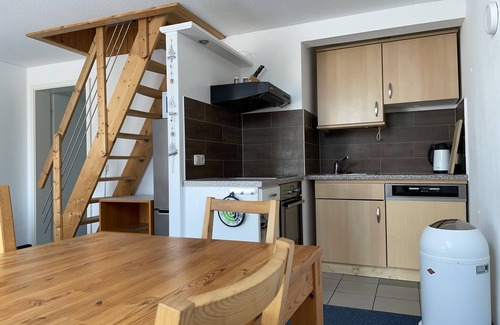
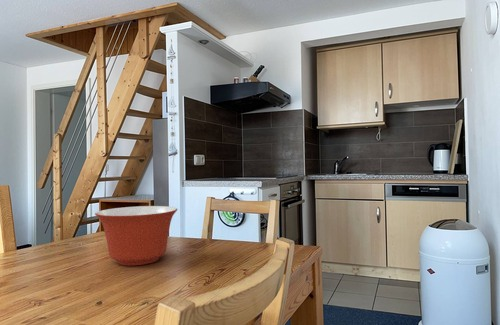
+ mixing bowl (138, 235)
